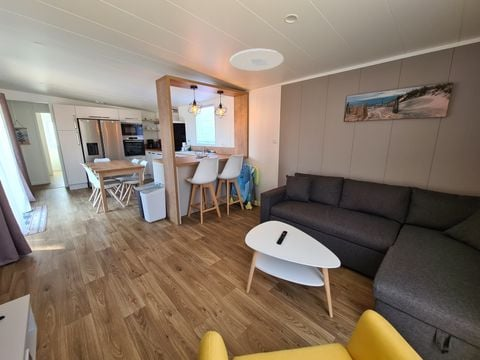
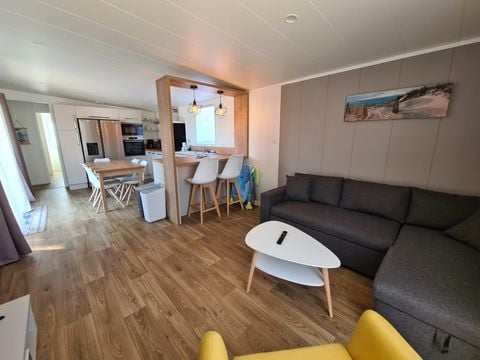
- ceiling light (256, 58)
